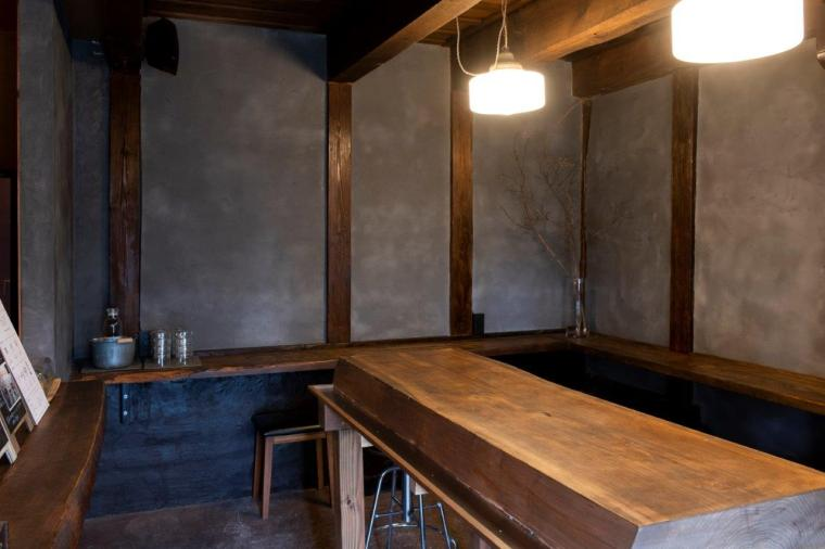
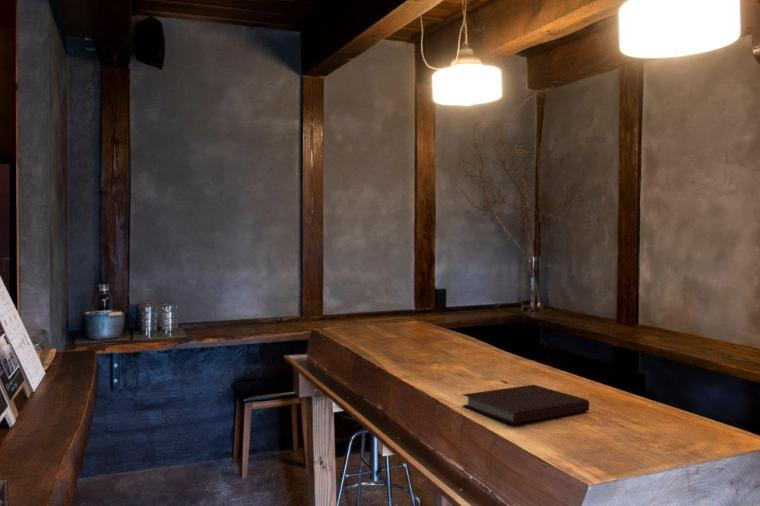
+ notebook (524, 403)
